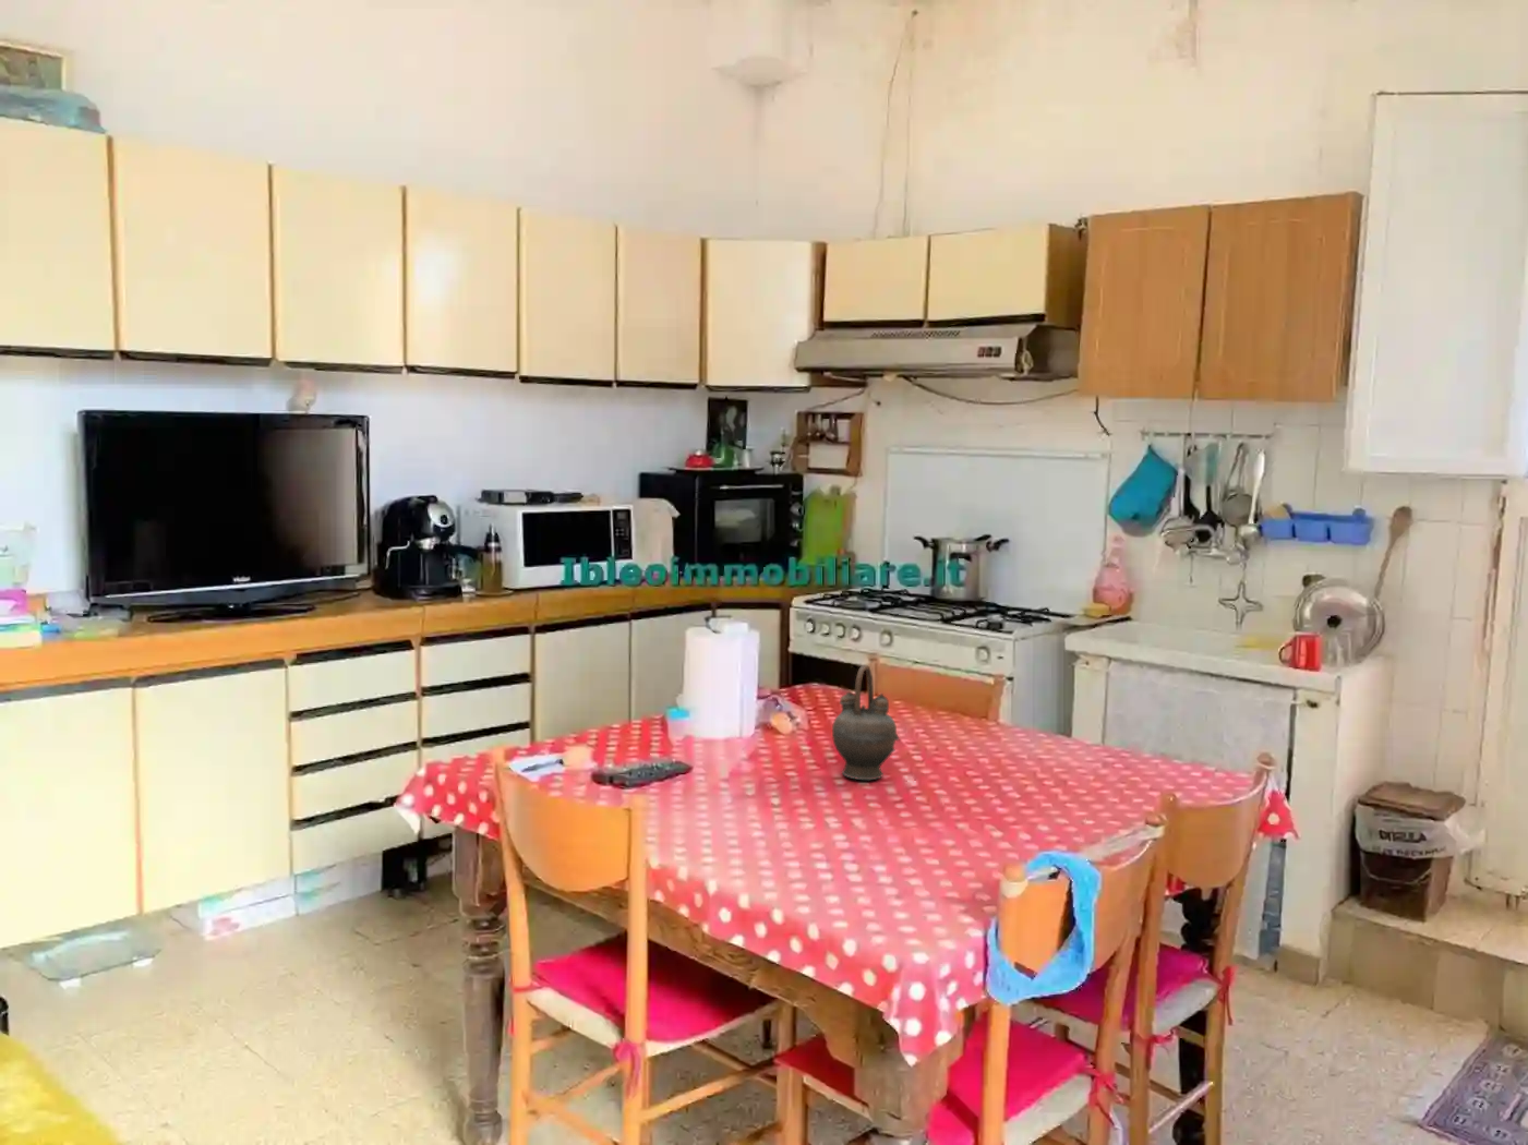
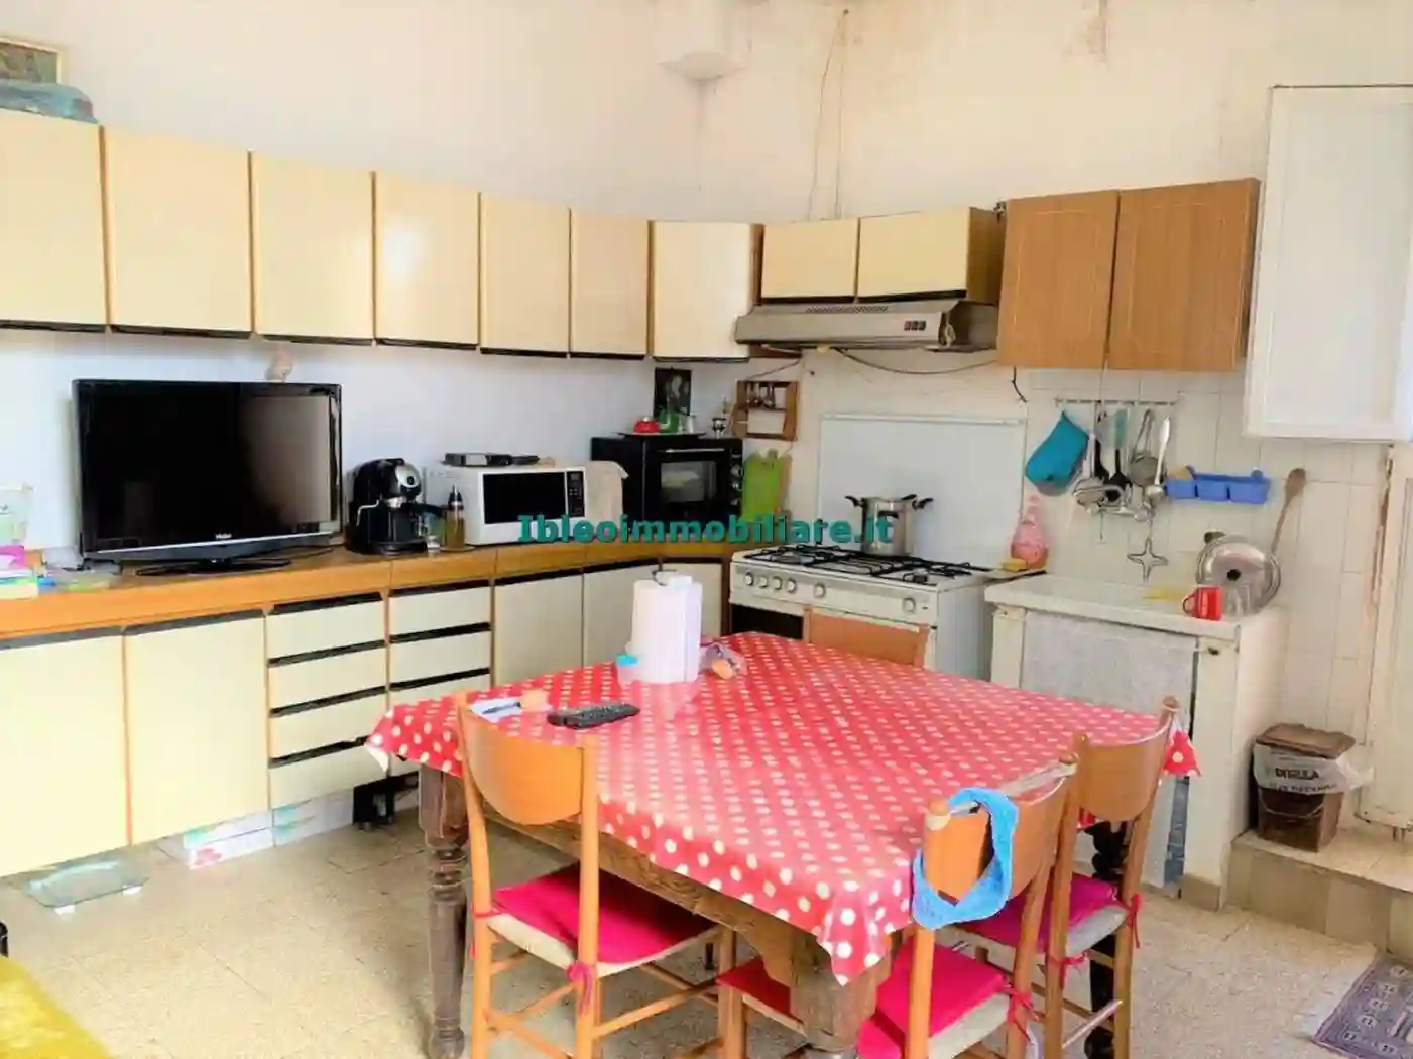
- teapot (867, 719)
